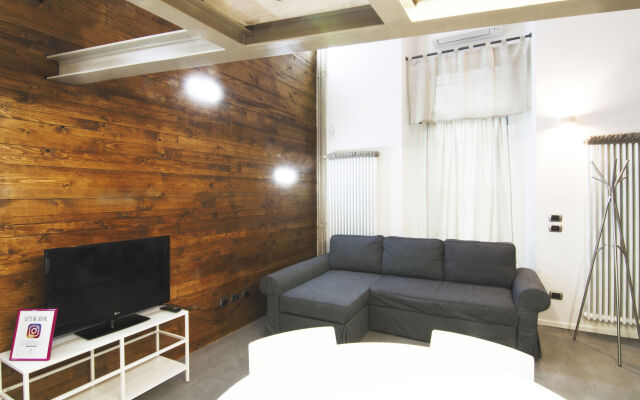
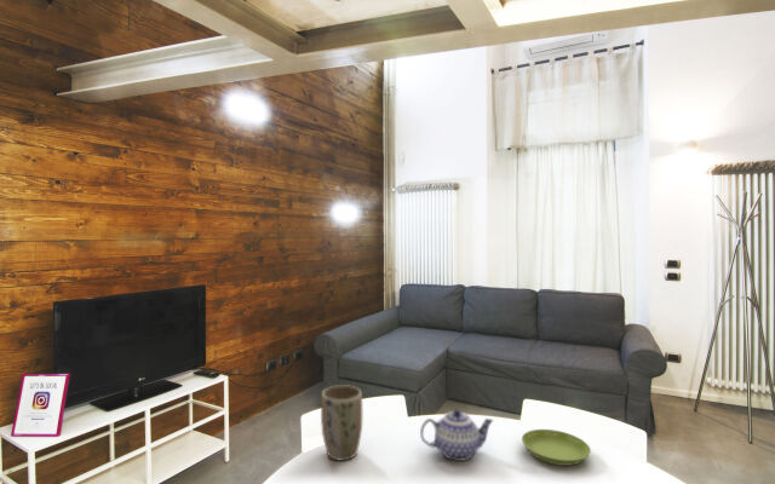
+ saucer (555, 448)
+ teapot (457, 431)
+ plant pot (341, 422)
